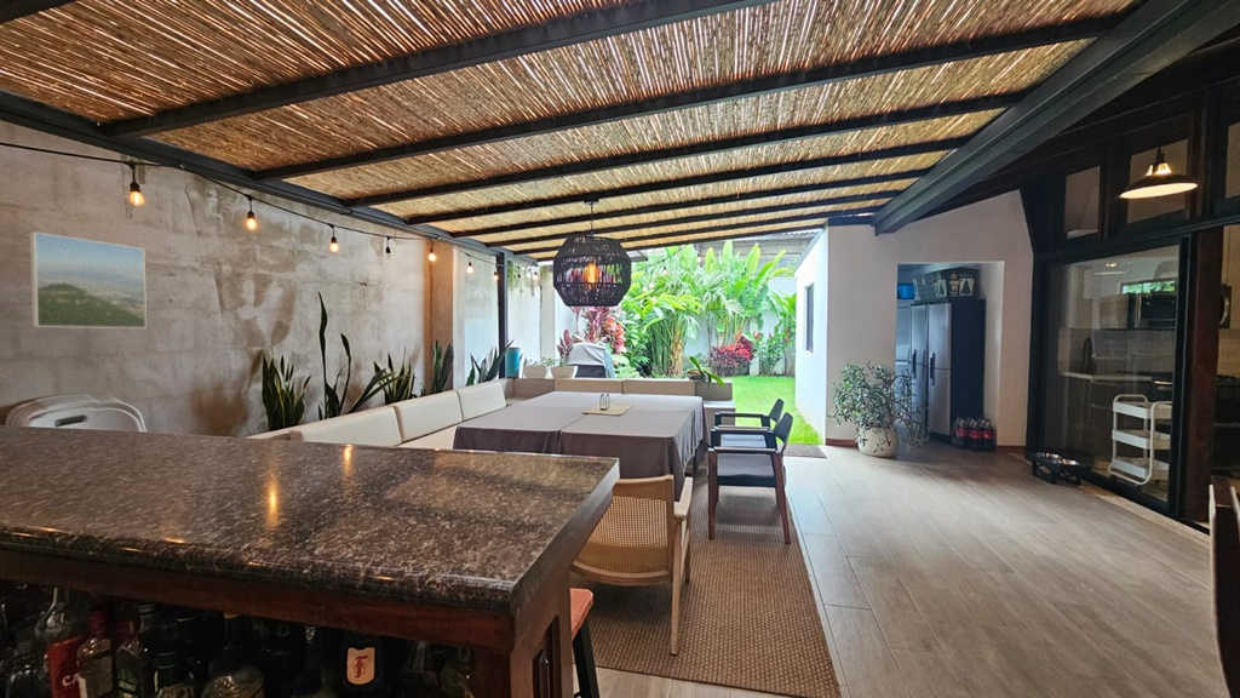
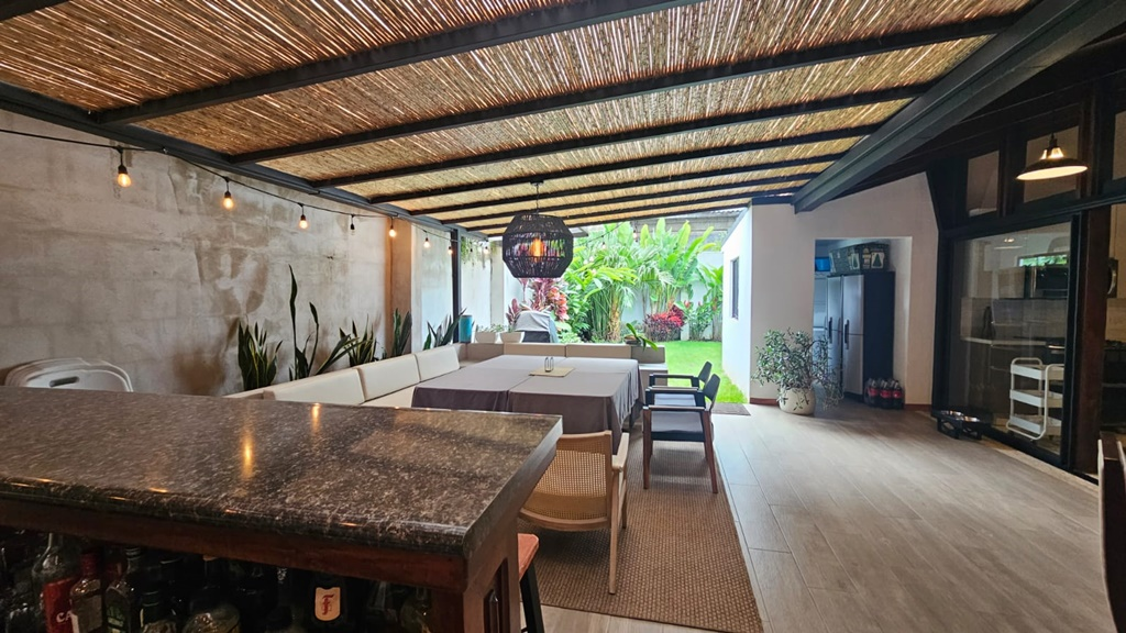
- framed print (92, 284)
